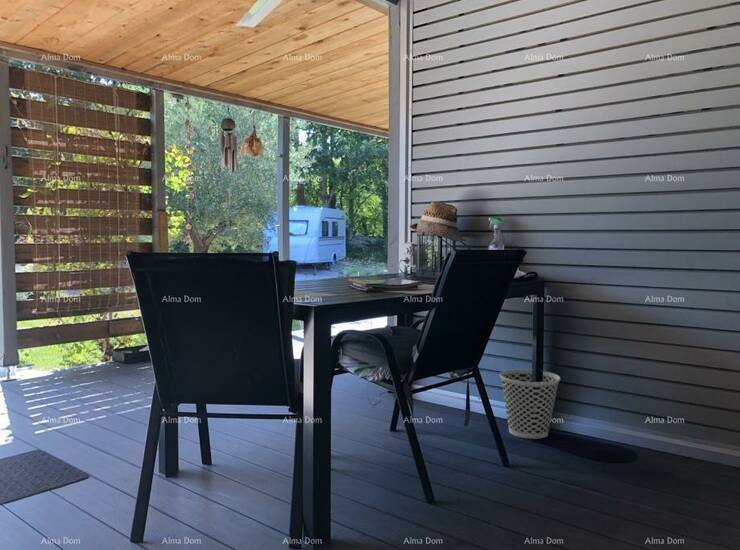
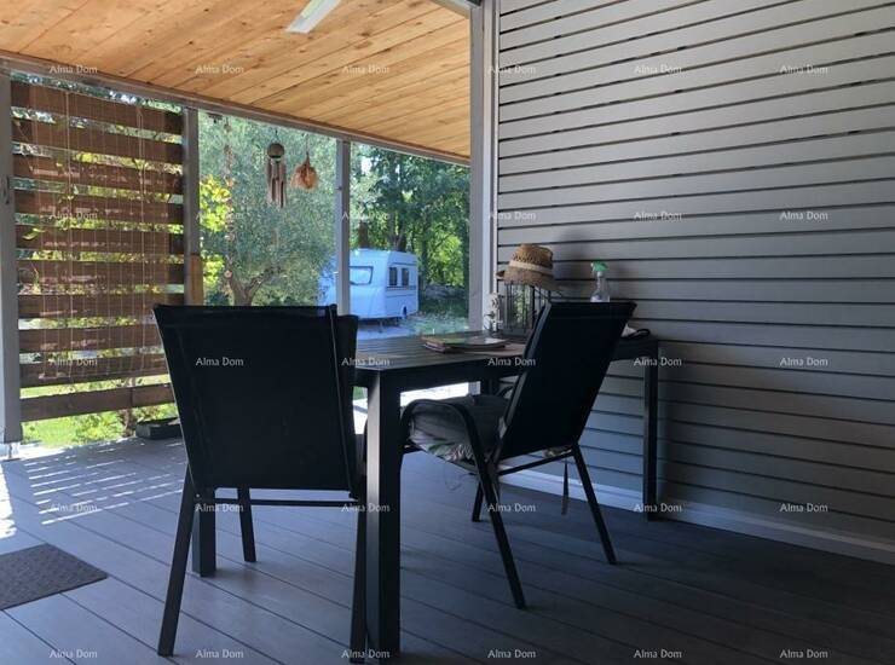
- wastebasket (529, 404)
